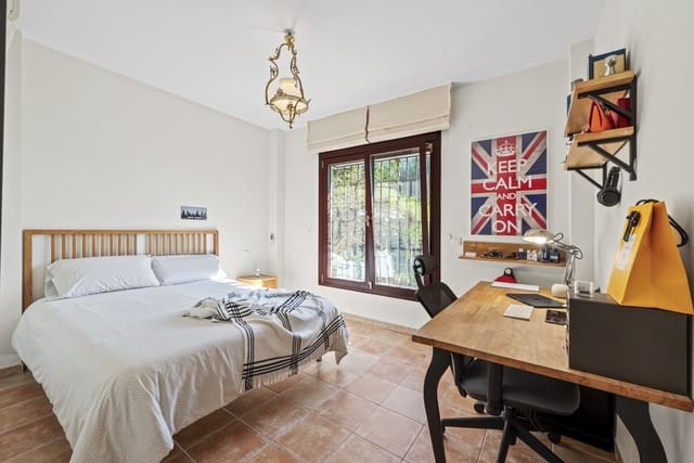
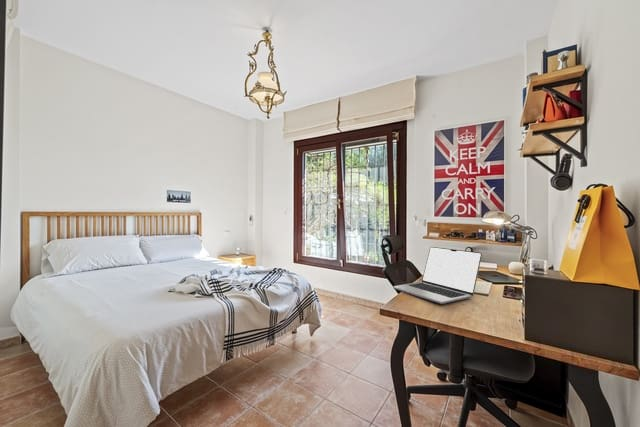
+ laptop (435, 271)
